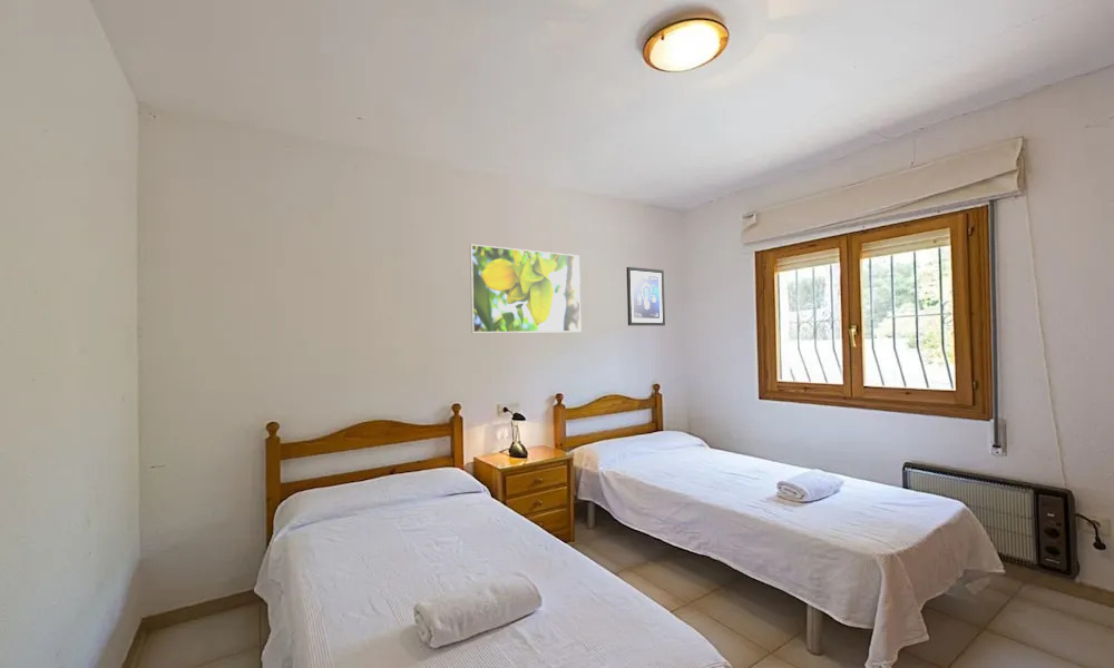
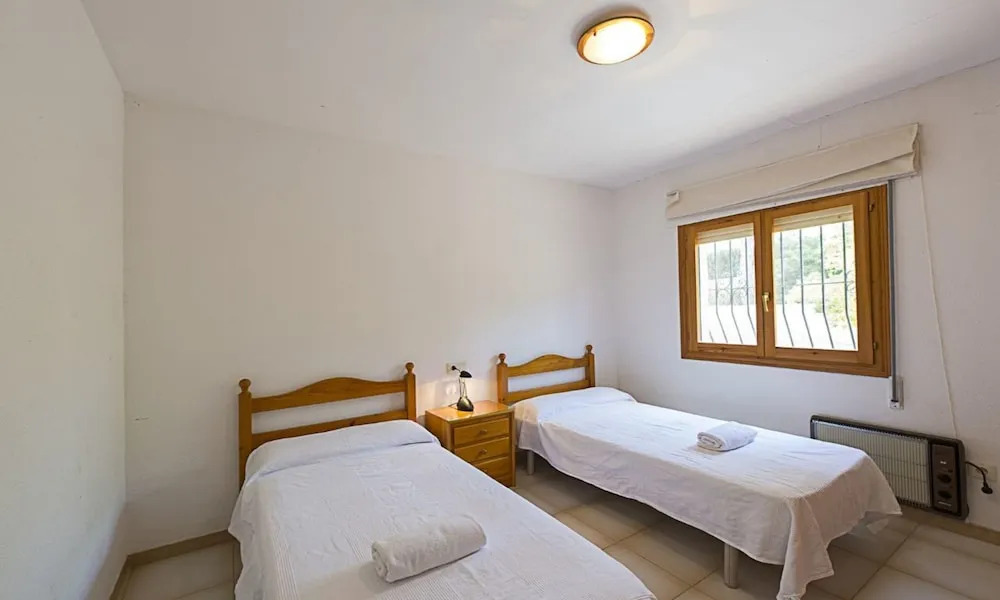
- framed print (528, 291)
- wall art (646, 296)
